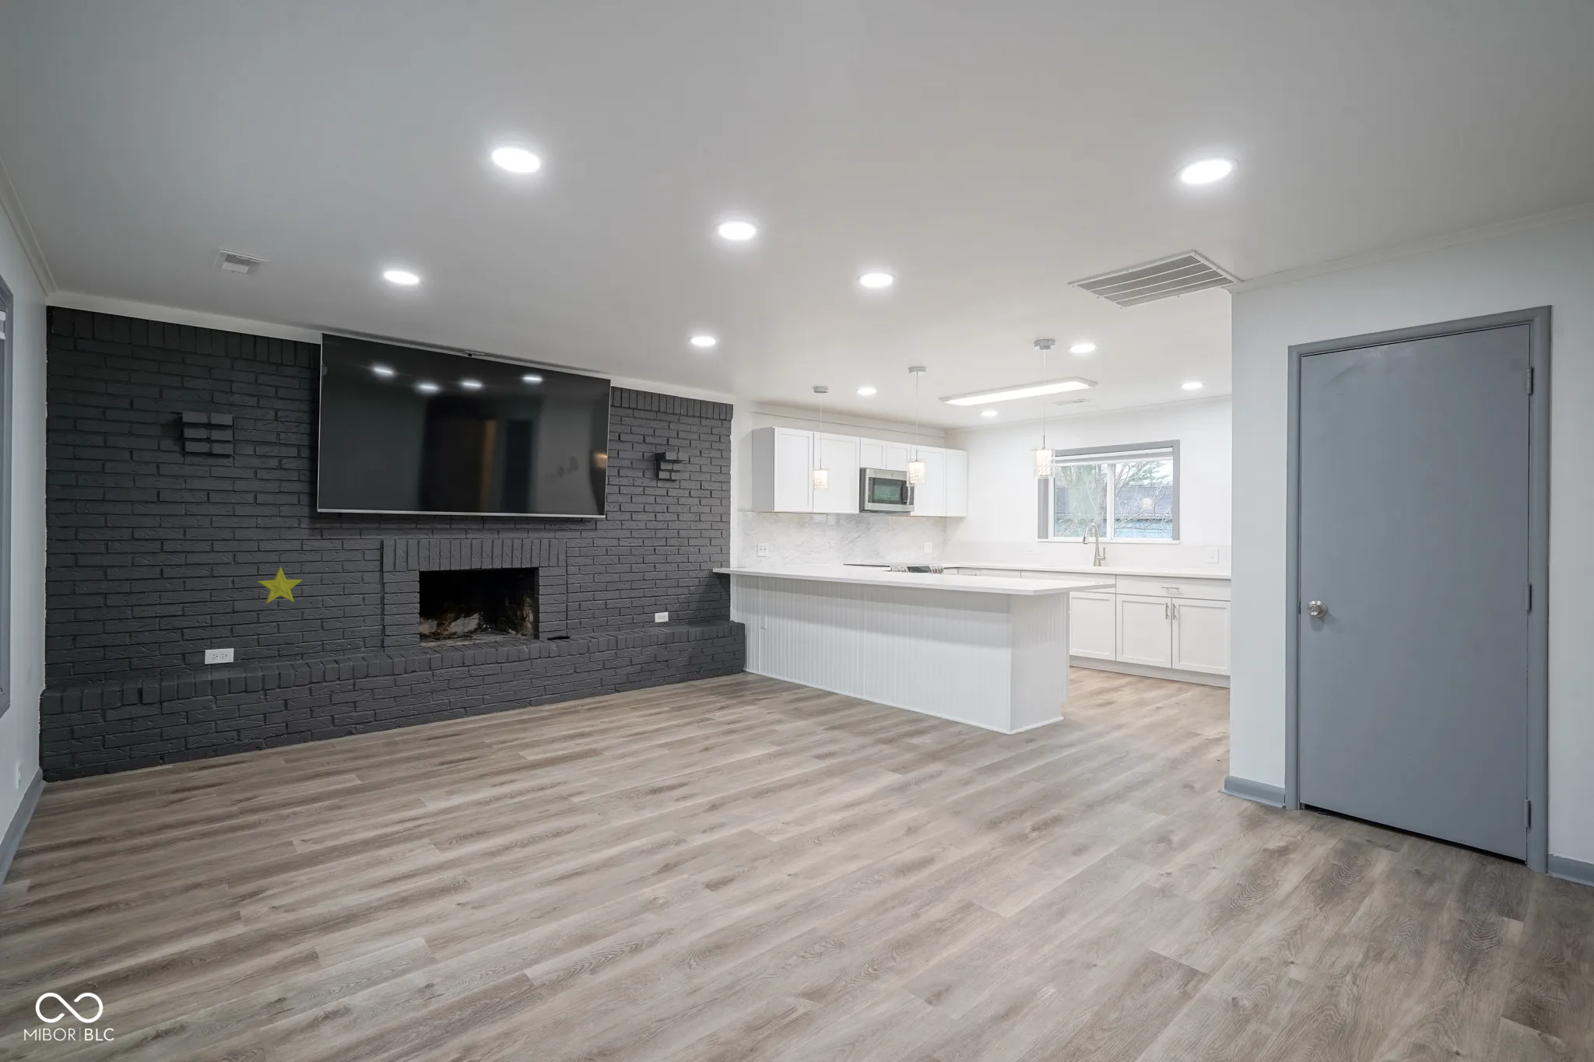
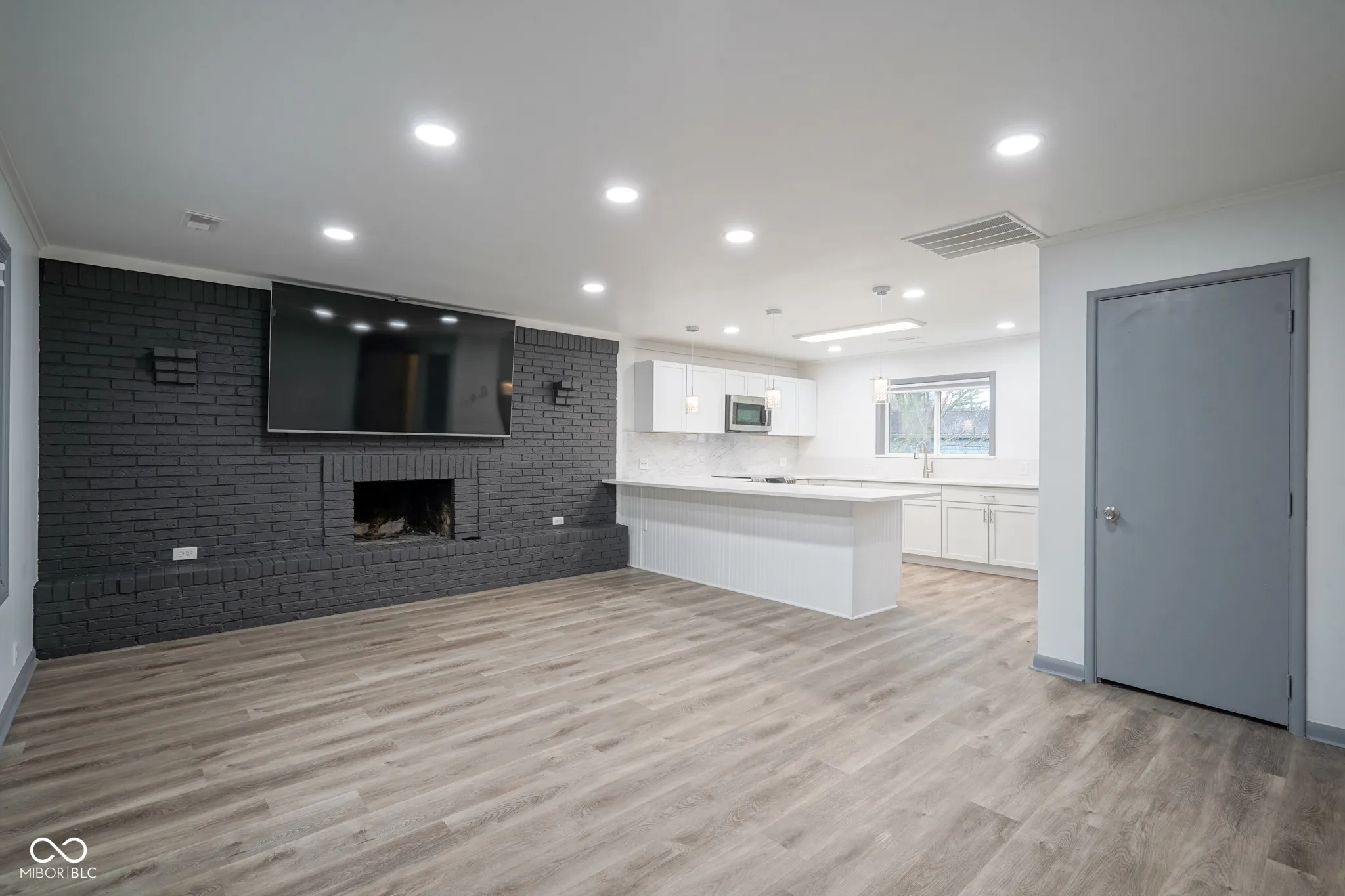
- decorative star (280, 584)
